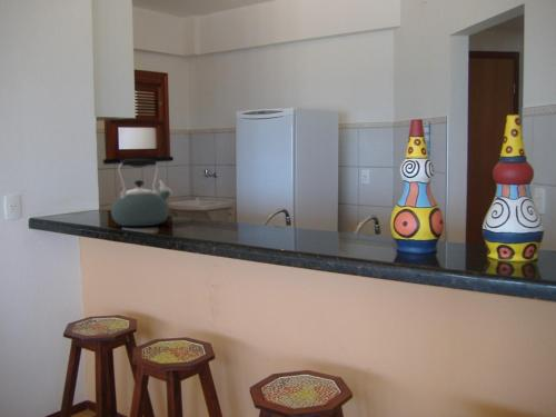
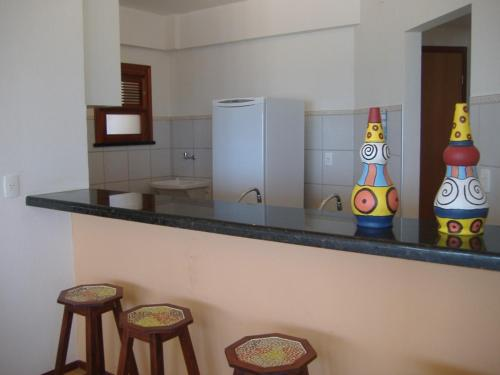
- kettle (143, 191)
